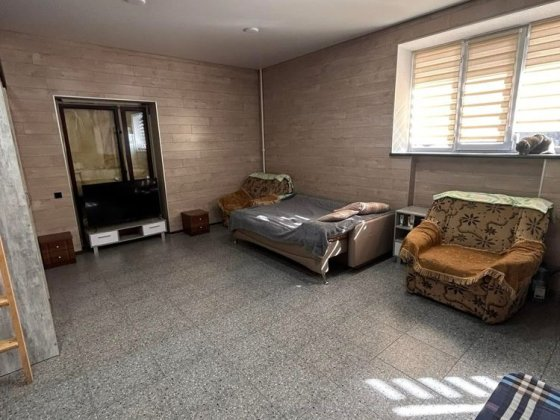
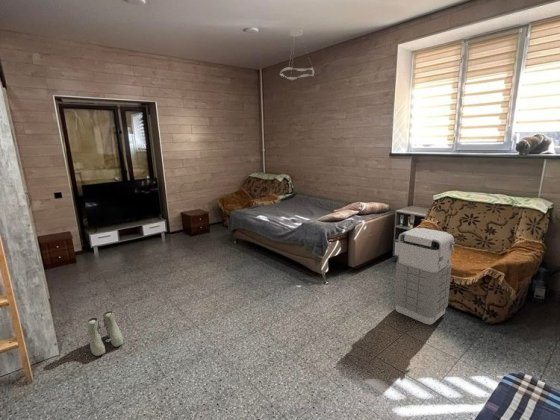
+ boots (106, 329)
+ grenade (422, 272)
+ ceiling light (293, 51)
